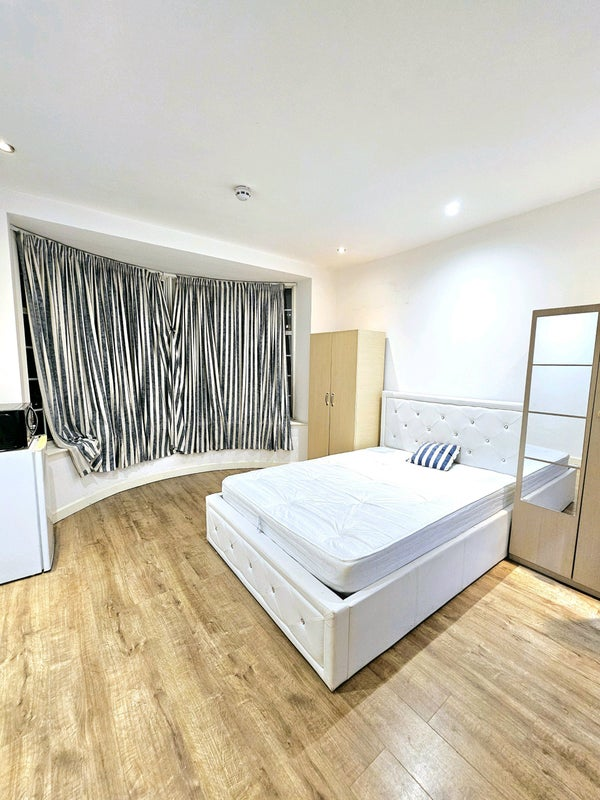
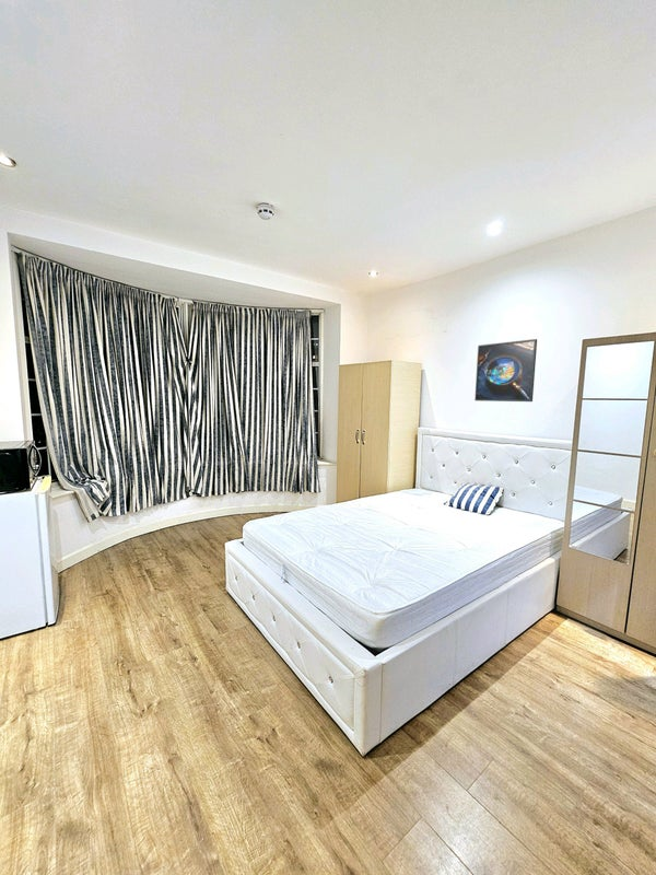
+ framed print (503, 372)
